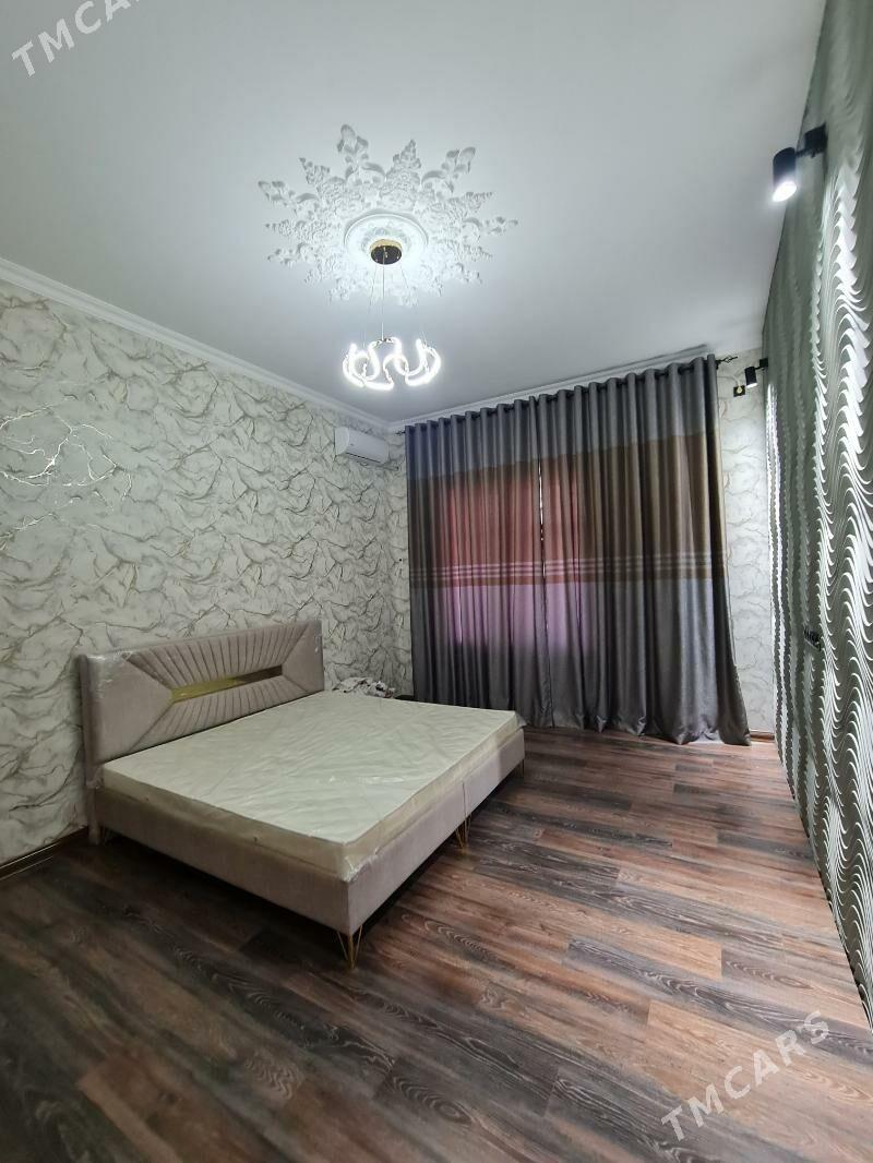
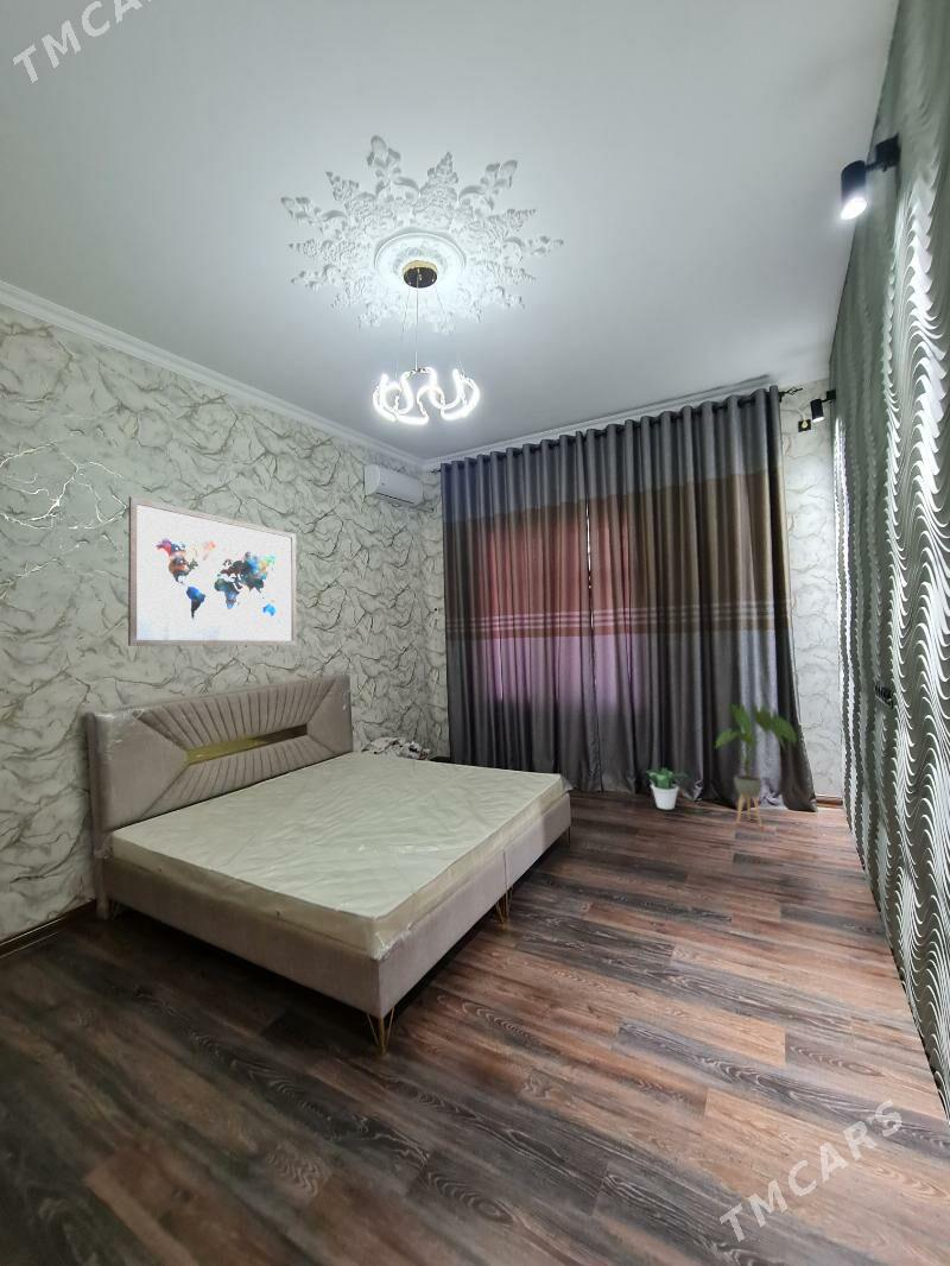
+ house plant (750, 762)
+ wall art (224, 581)
+ potted plant (665, 789)
